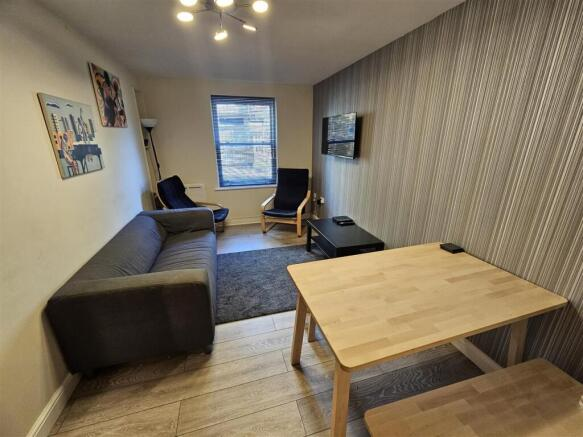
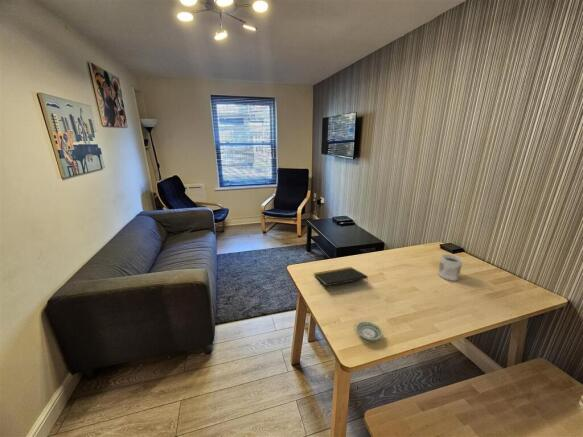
+ notepad (339, 275)
+ saucer (368, 332)
+ mug (449, 266)
